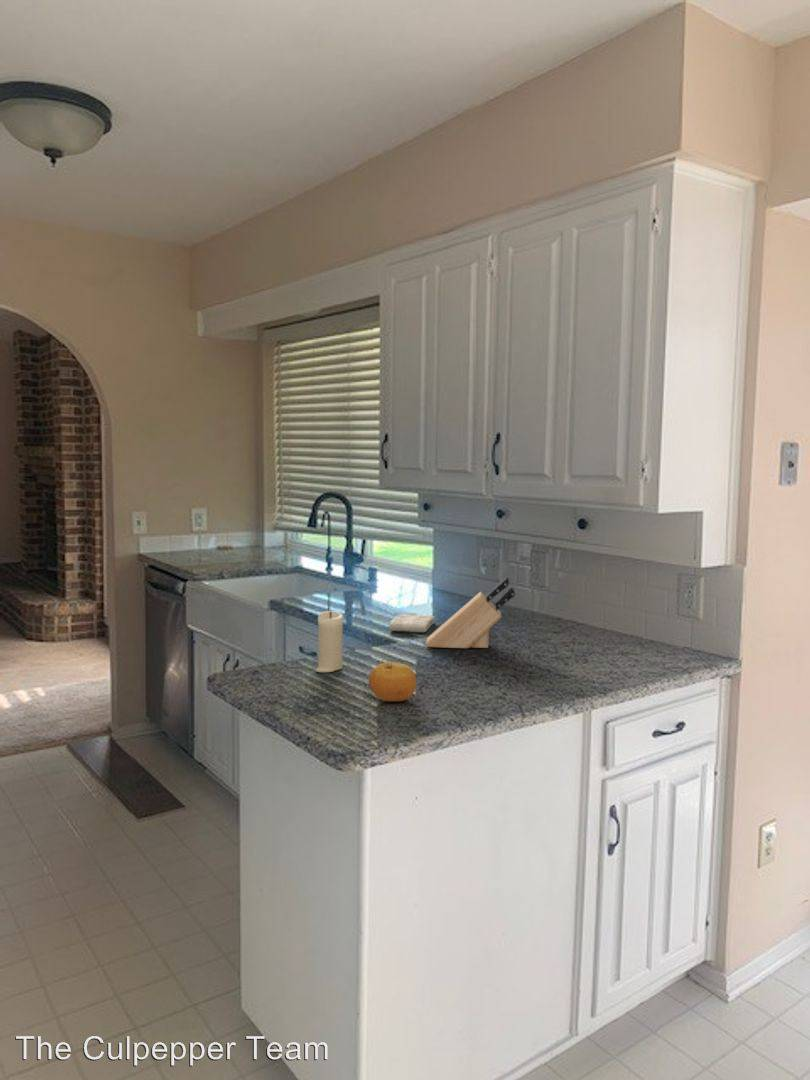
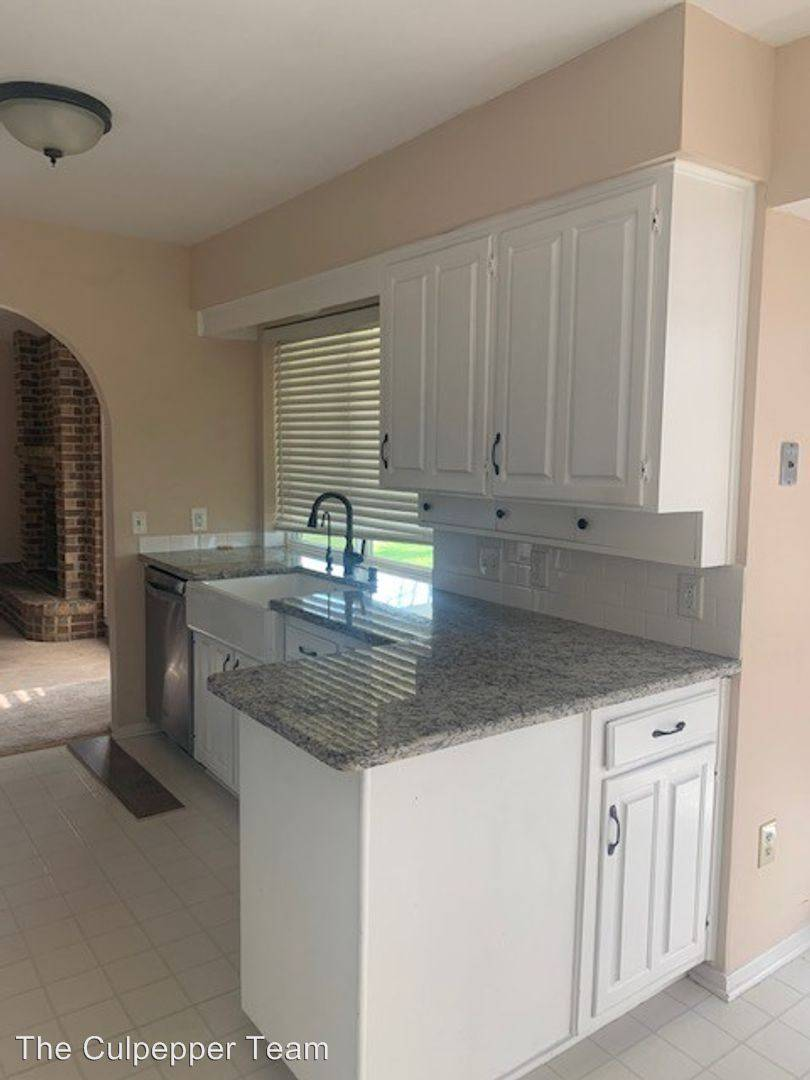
- knife block (470, 610)
- candle (329, 639)
- fruit (392, 681)
- washcloth (412, 622)
